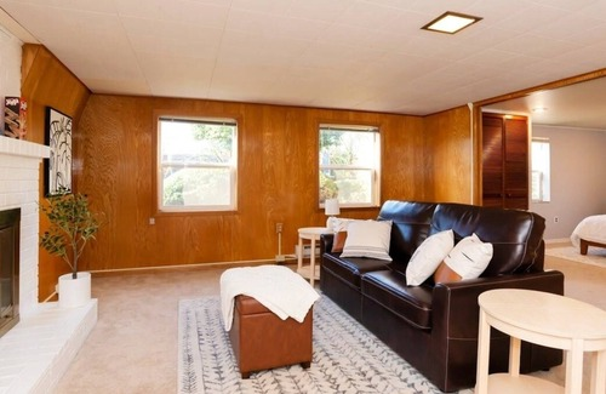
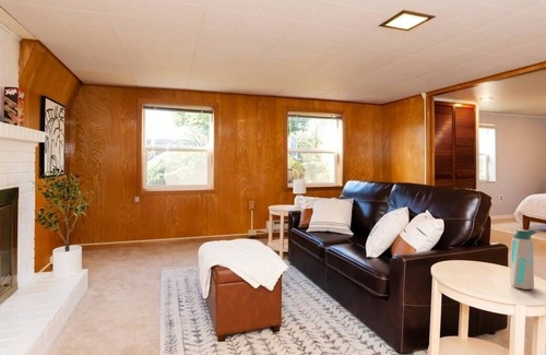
+ water bottle (523, 258)
